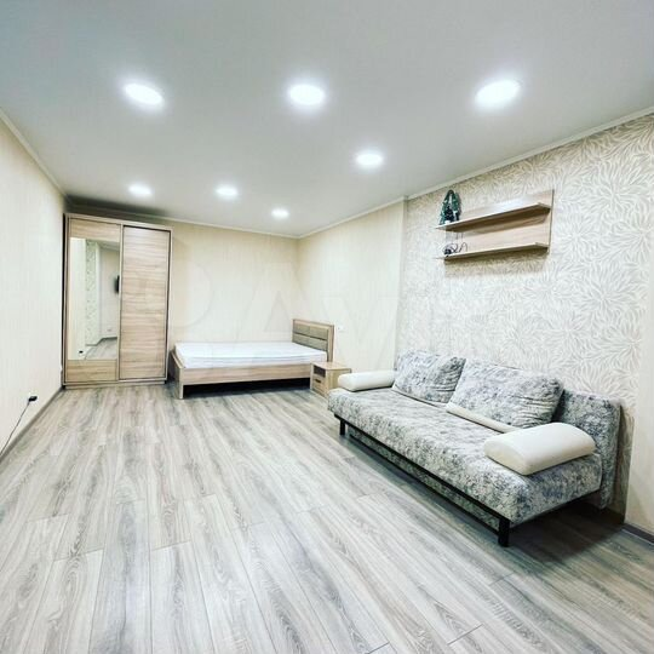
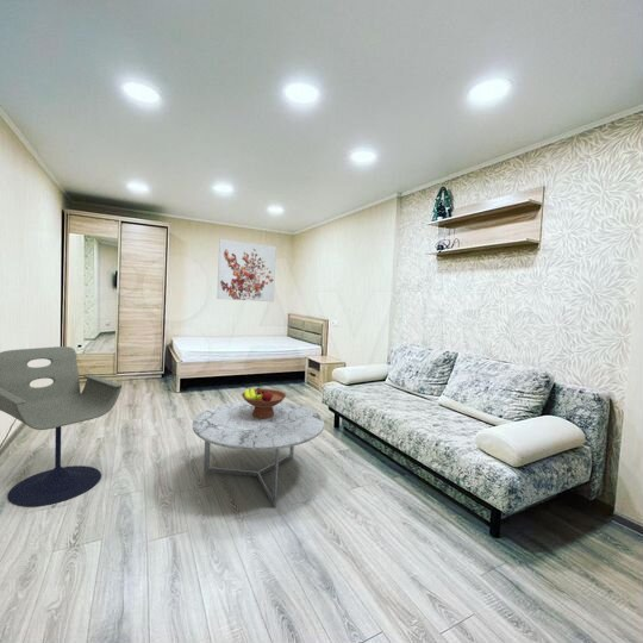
+ wall art (246, 271)
+ office chair (55, 418)
+ coffee table (258, 448)
+ fruit bowl (263, 400)
